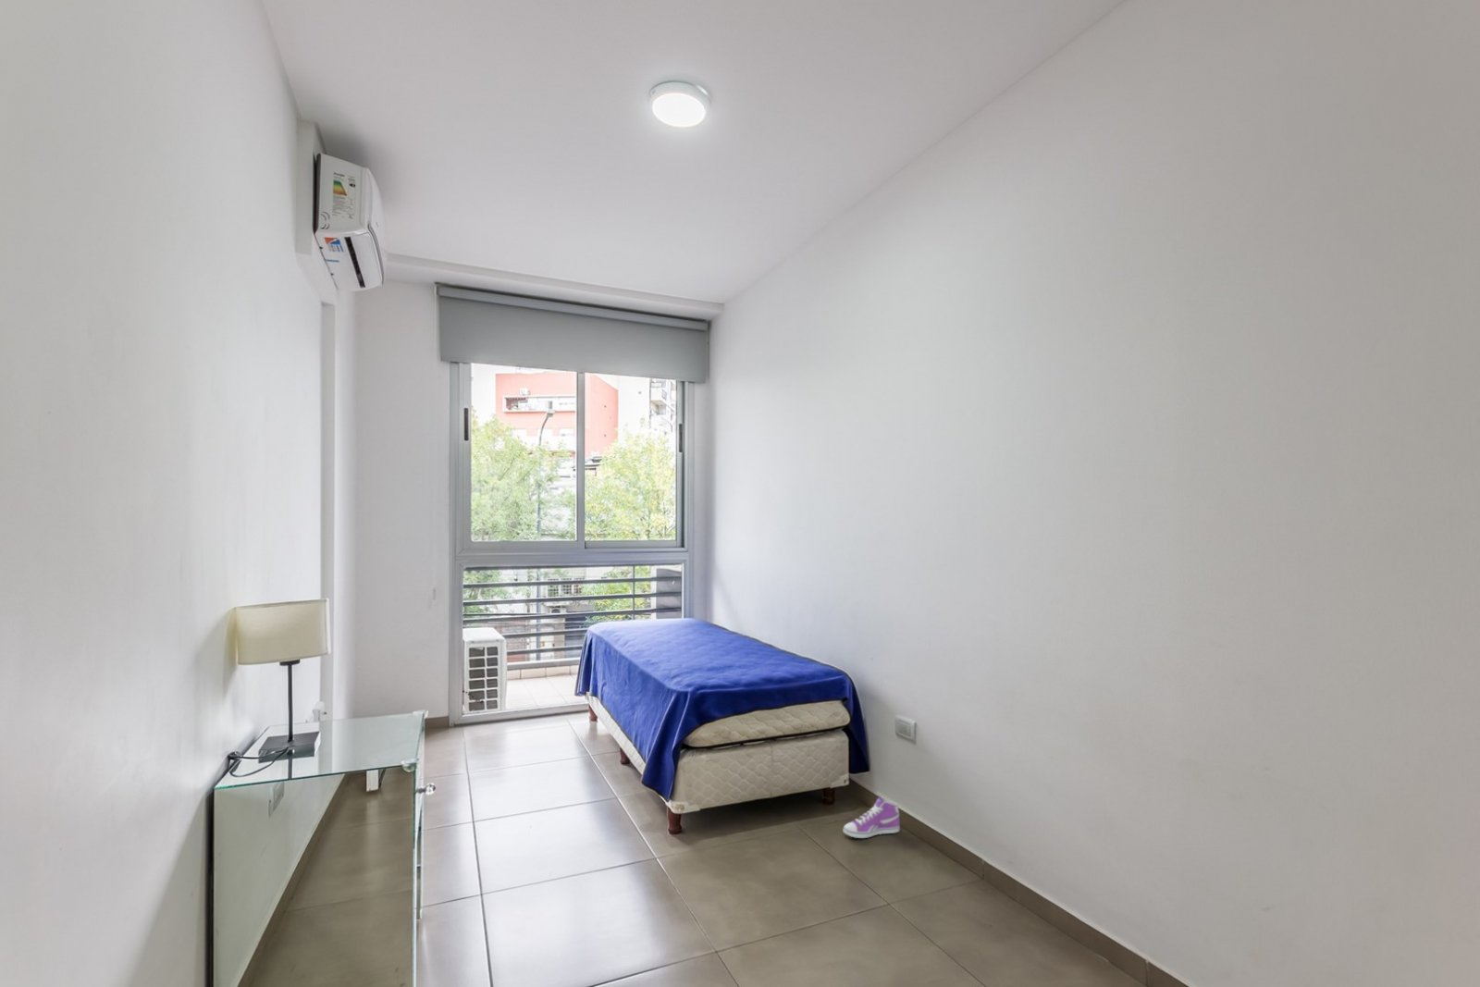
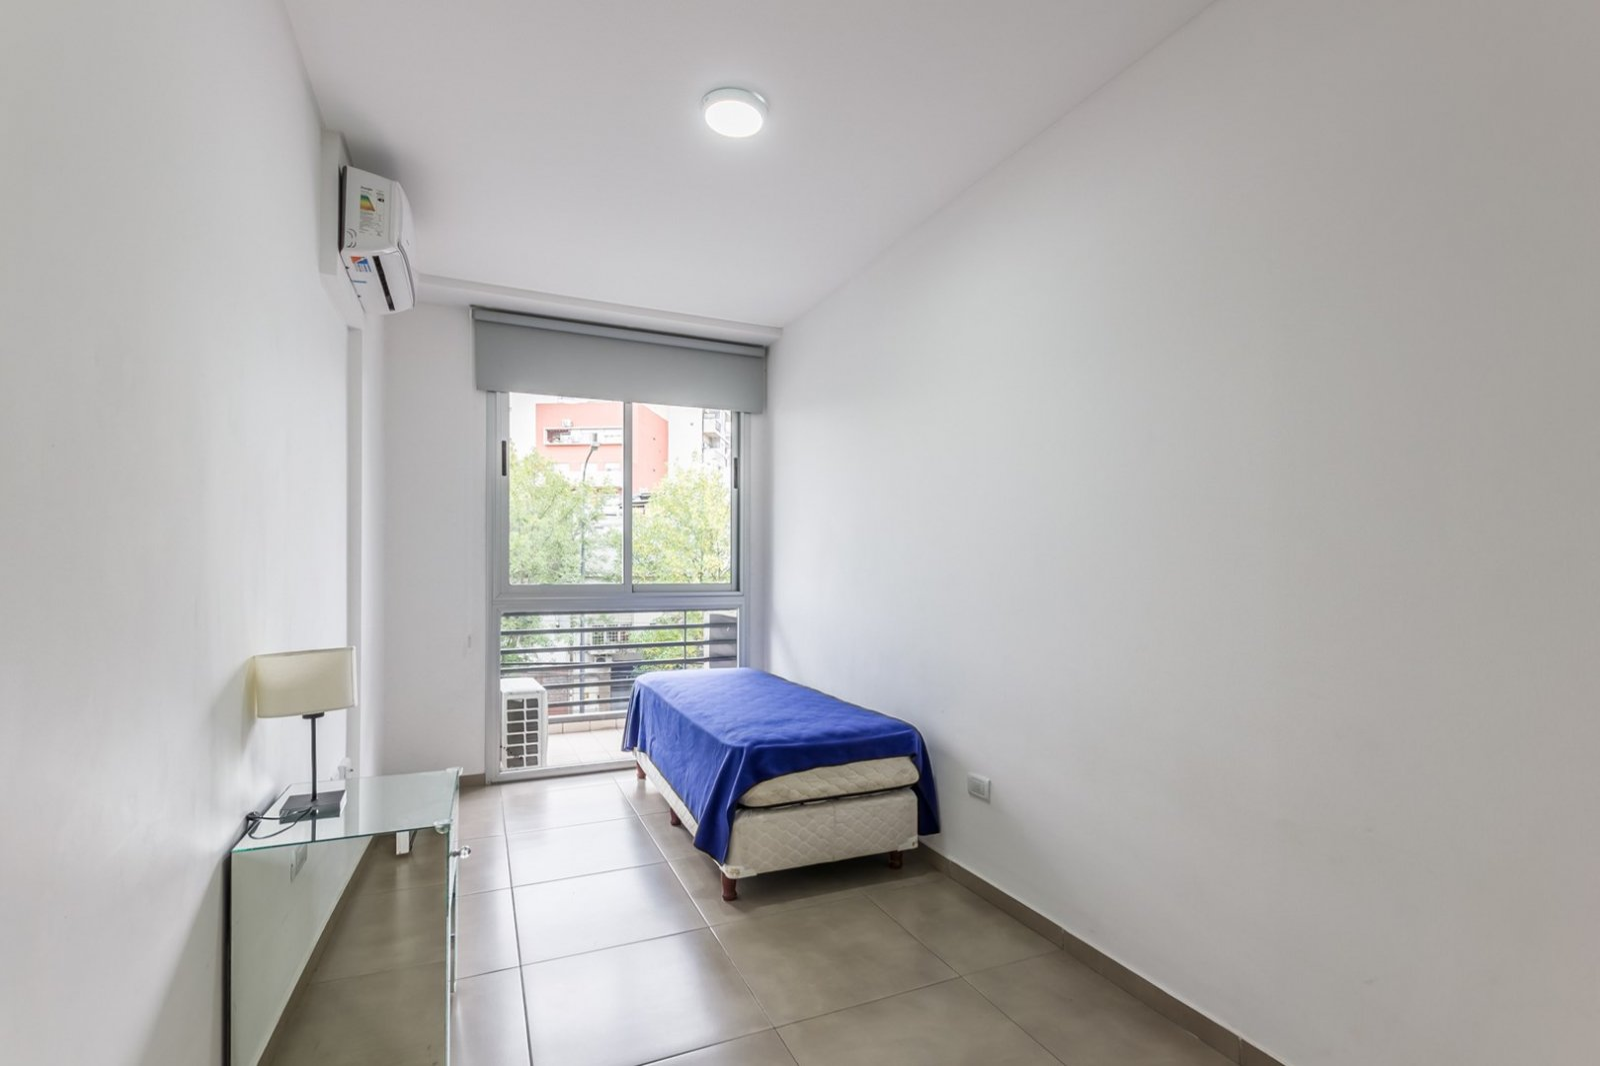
- sneaker (870, 815)
